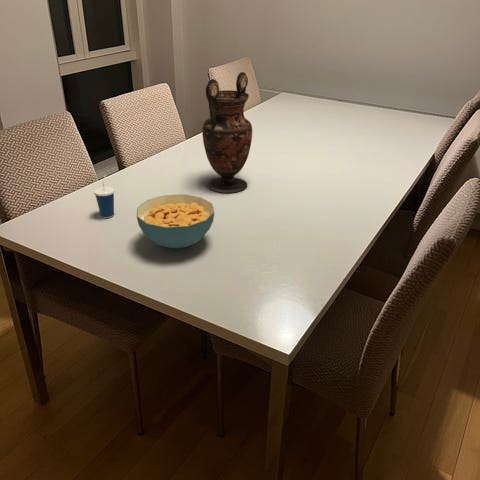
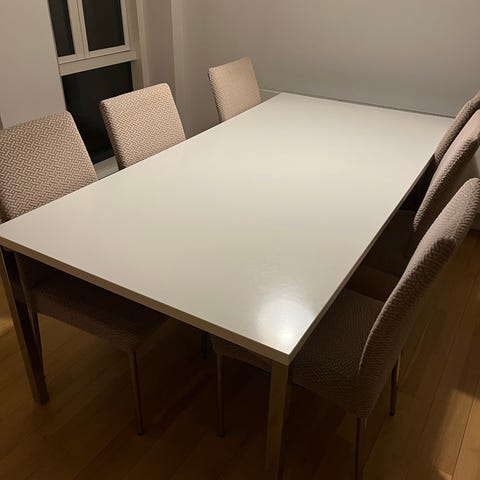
- cup (104, 196)
- cereal bowl (176, 226)
- vase (227, 133)
